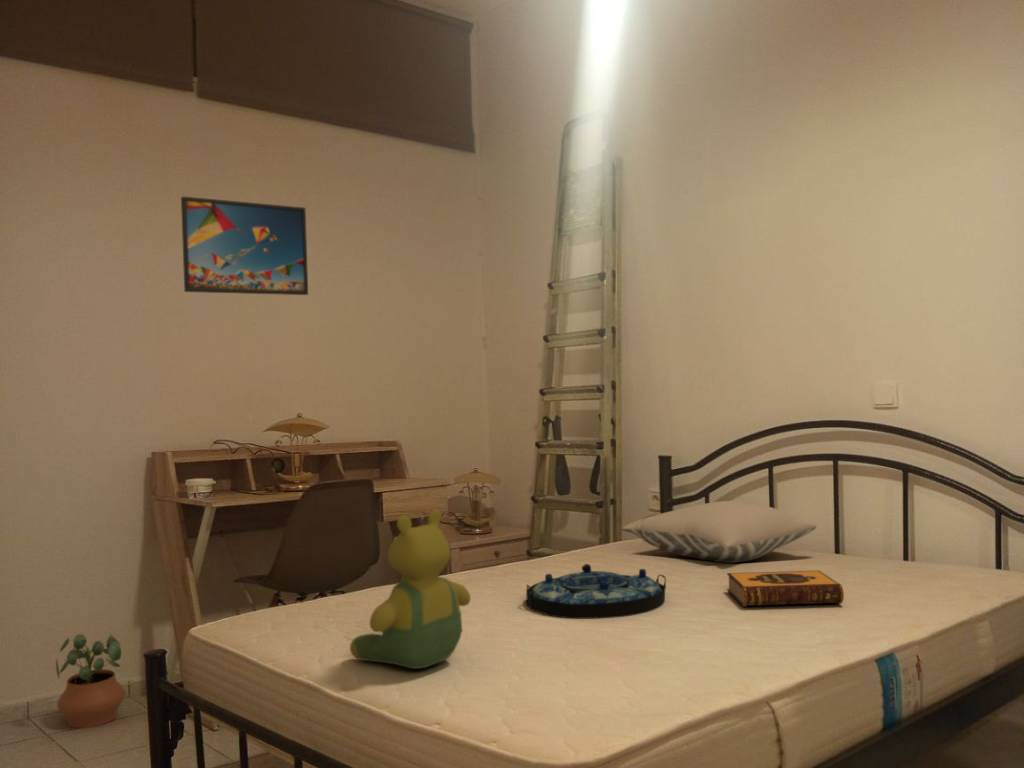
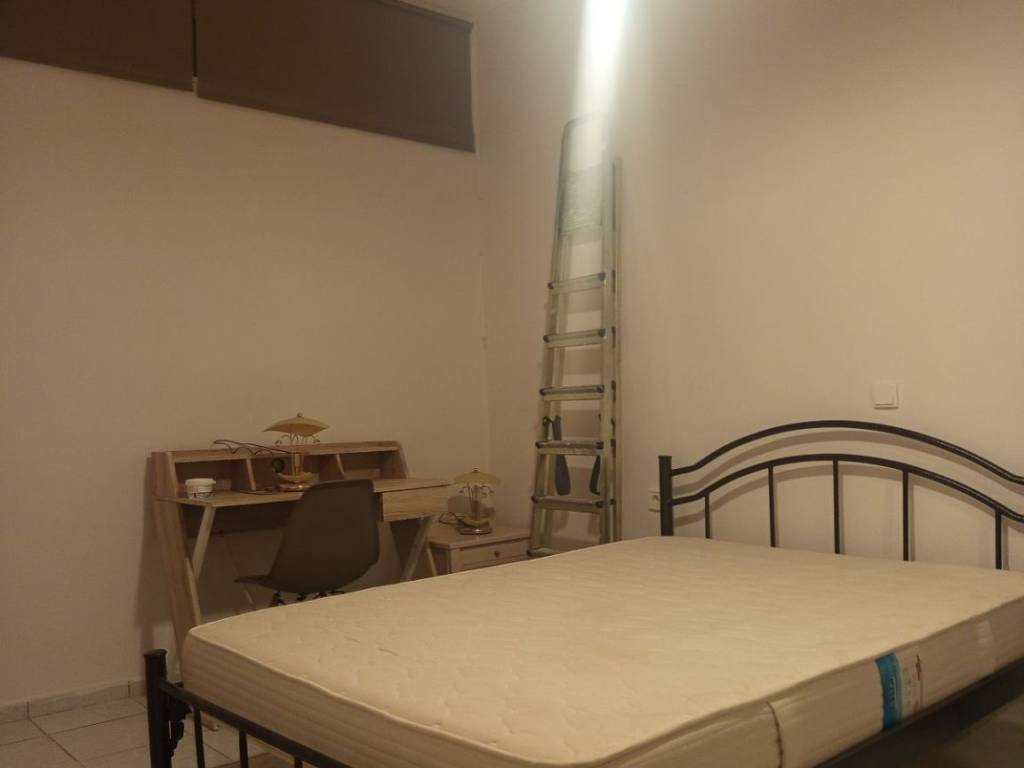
- hardback book (783, 588)
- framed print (247, 248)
- pillow (717, 529)
- serving tray (596, 587)
- teddy bear (406, 585)
- potted plant (88, 675)
